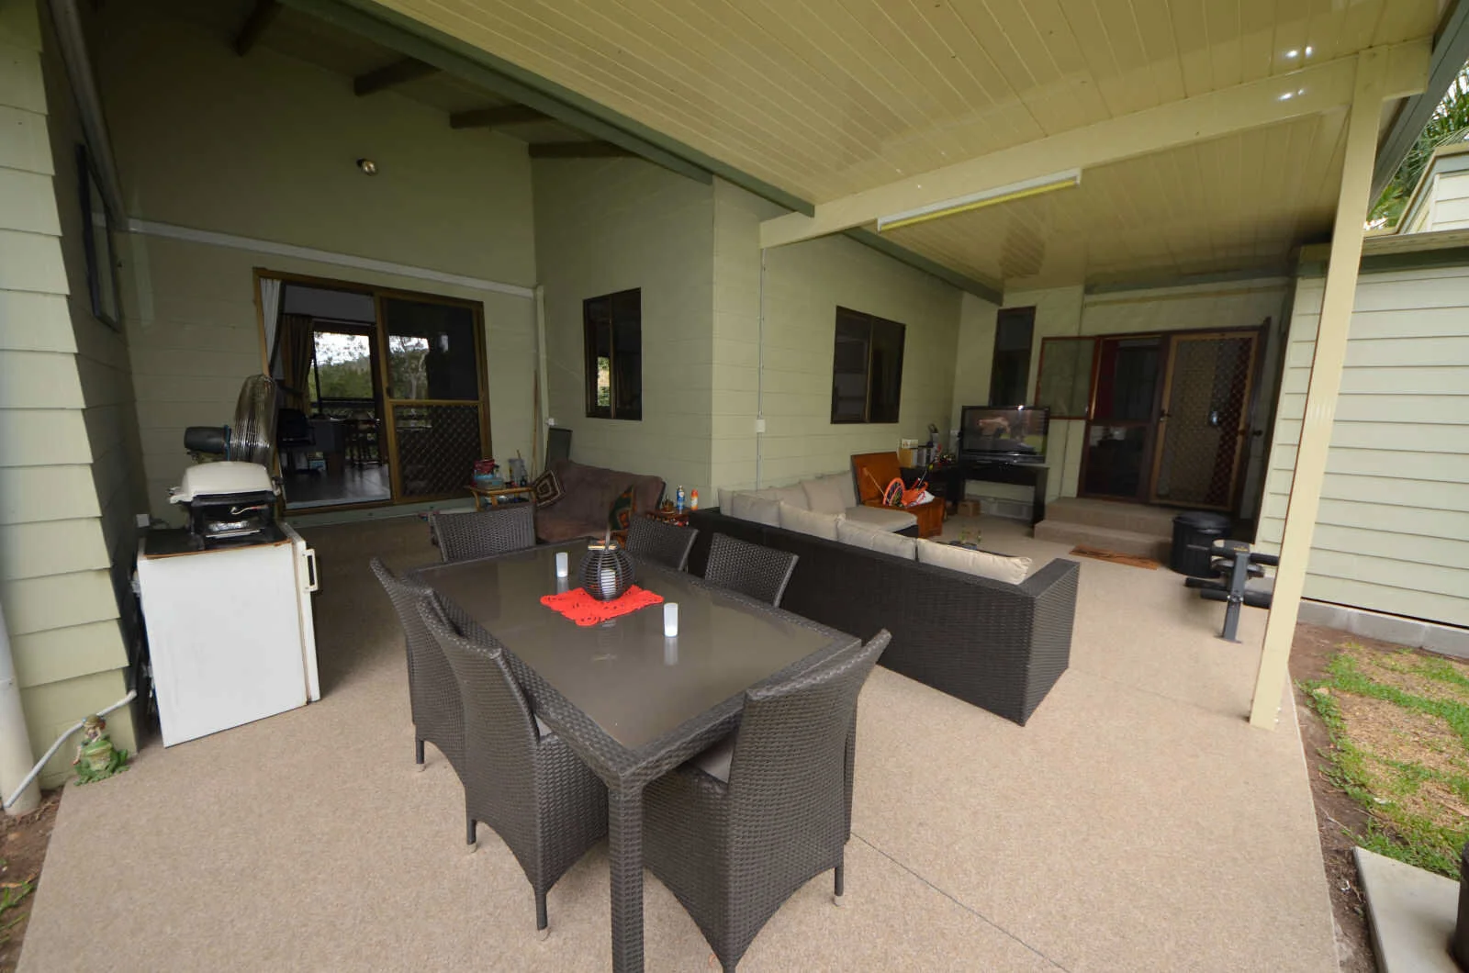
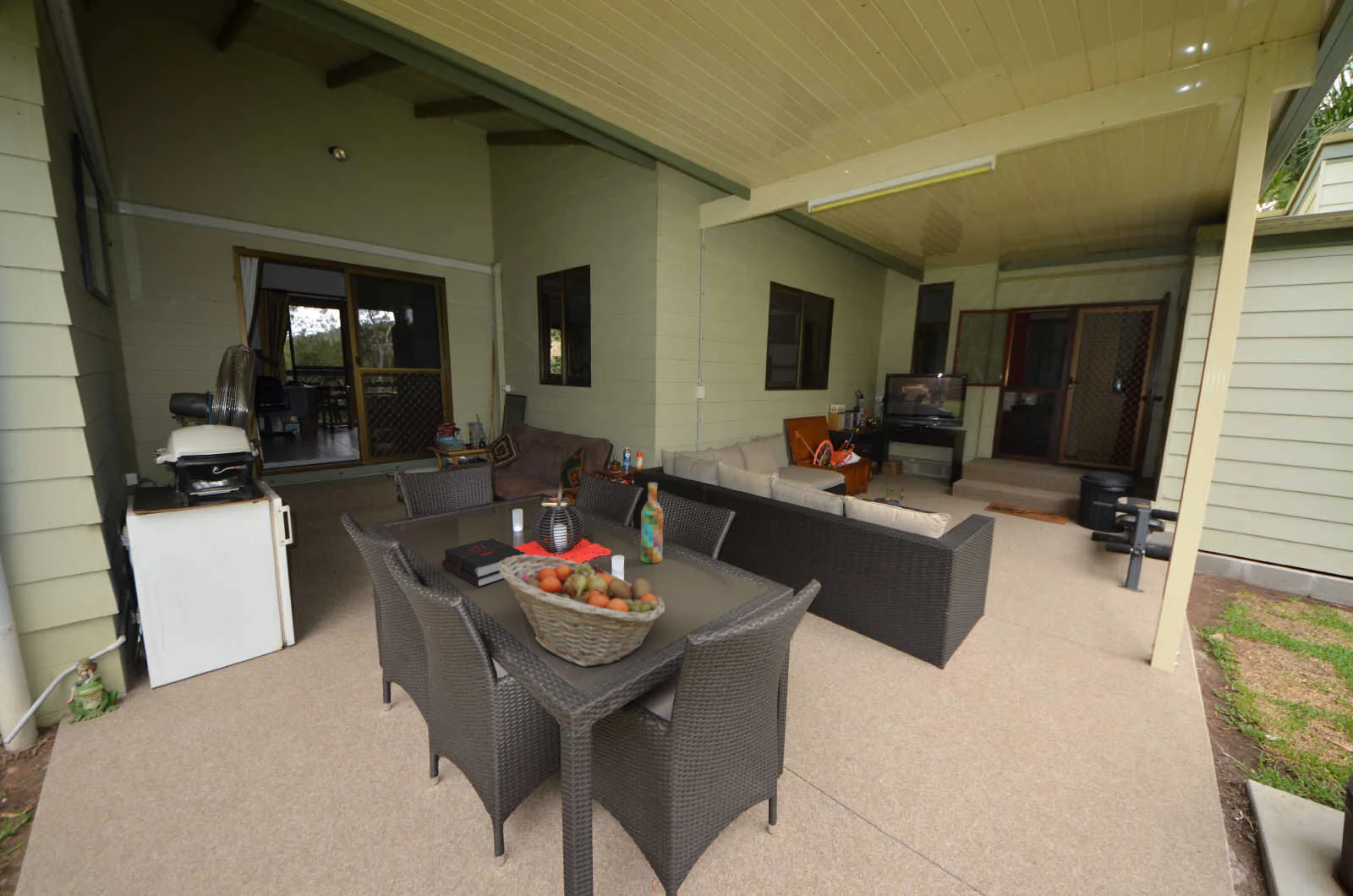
+ fruit basket (582, 598)
+ hardback book (485, 560)
+ wine bottle (652, 522)
